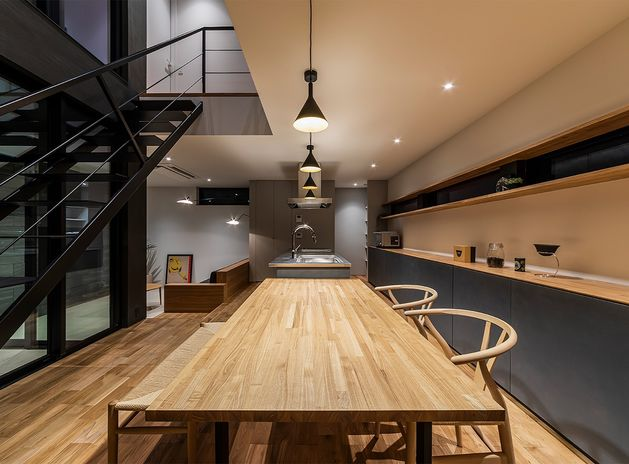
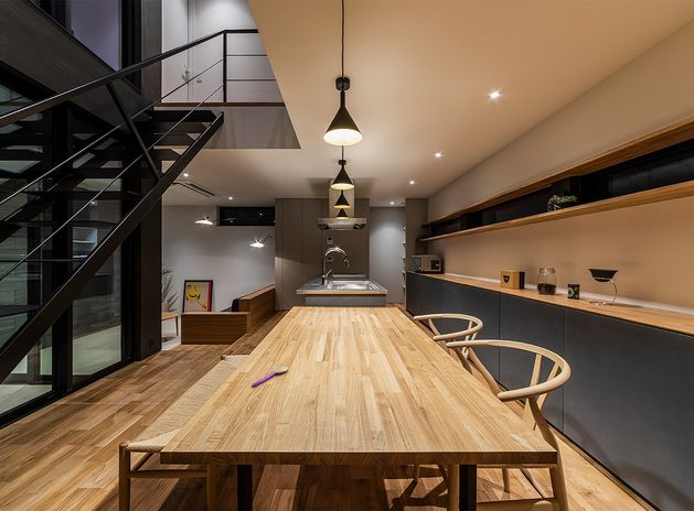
+ spoon (270, 374)
